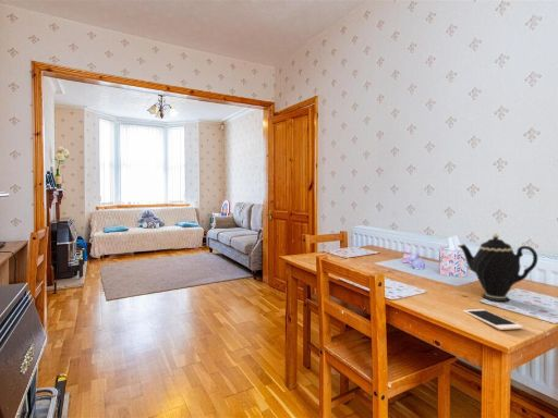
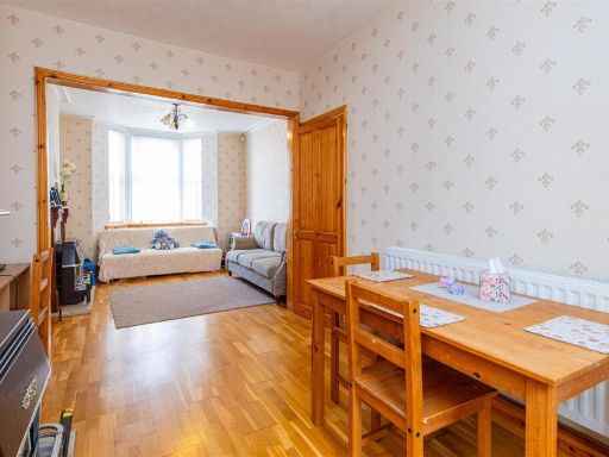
- teapot (494, 265)
- cell phone (490, 318)
